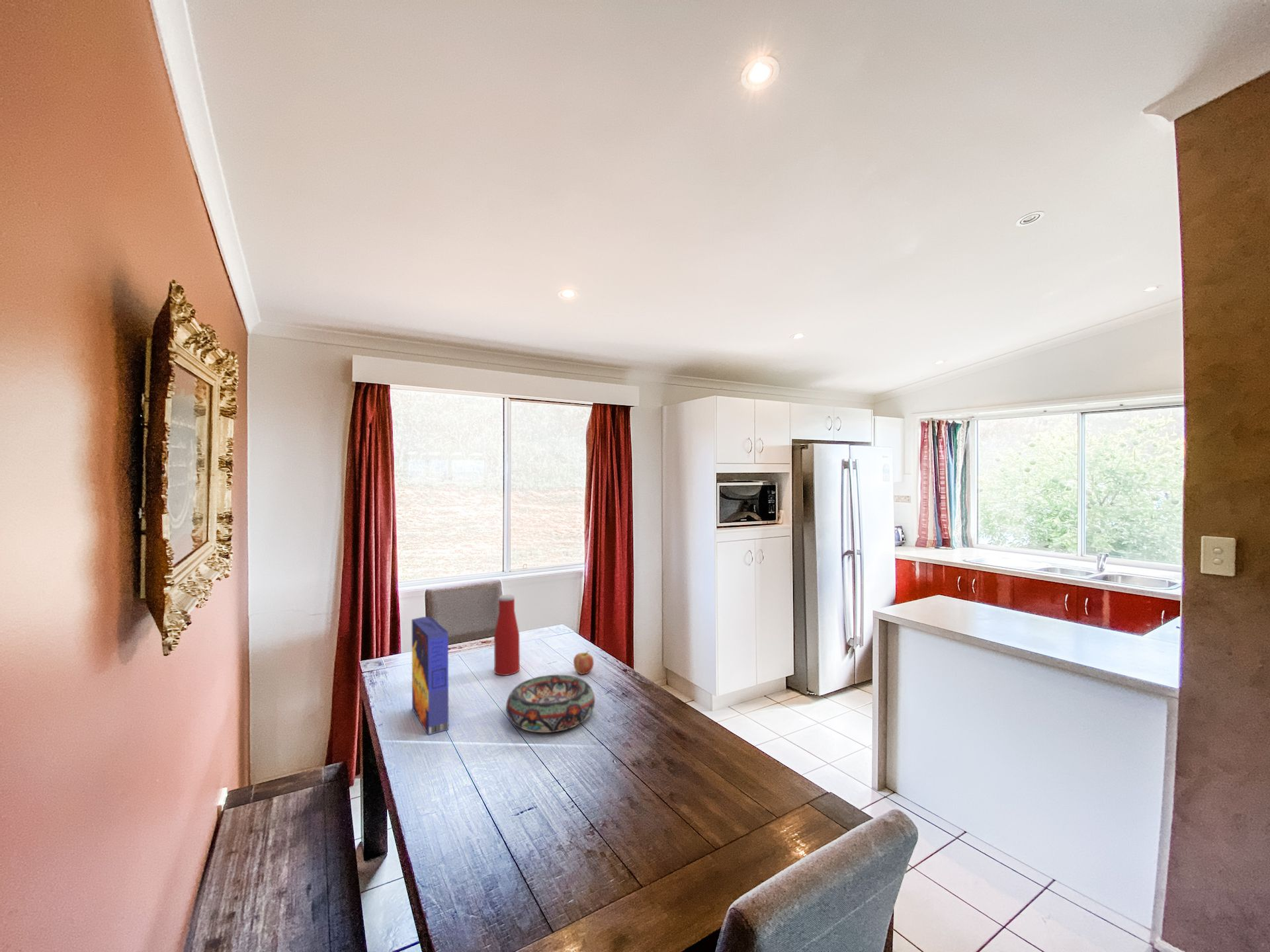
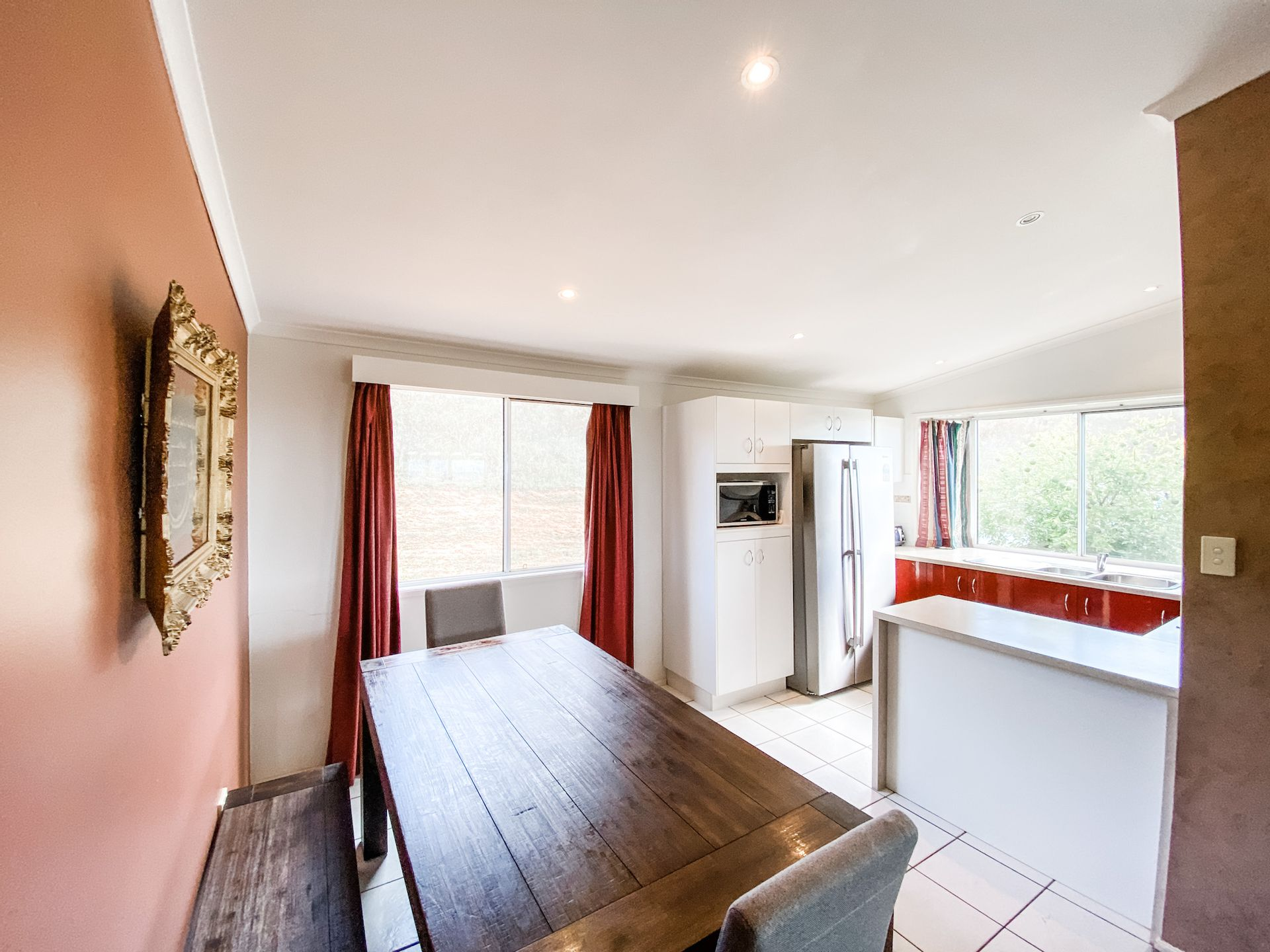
- cereal box (429, 671)
- fruit (583, 662)
- bottle (507, 633)
- decorative bowl (551, 702)
